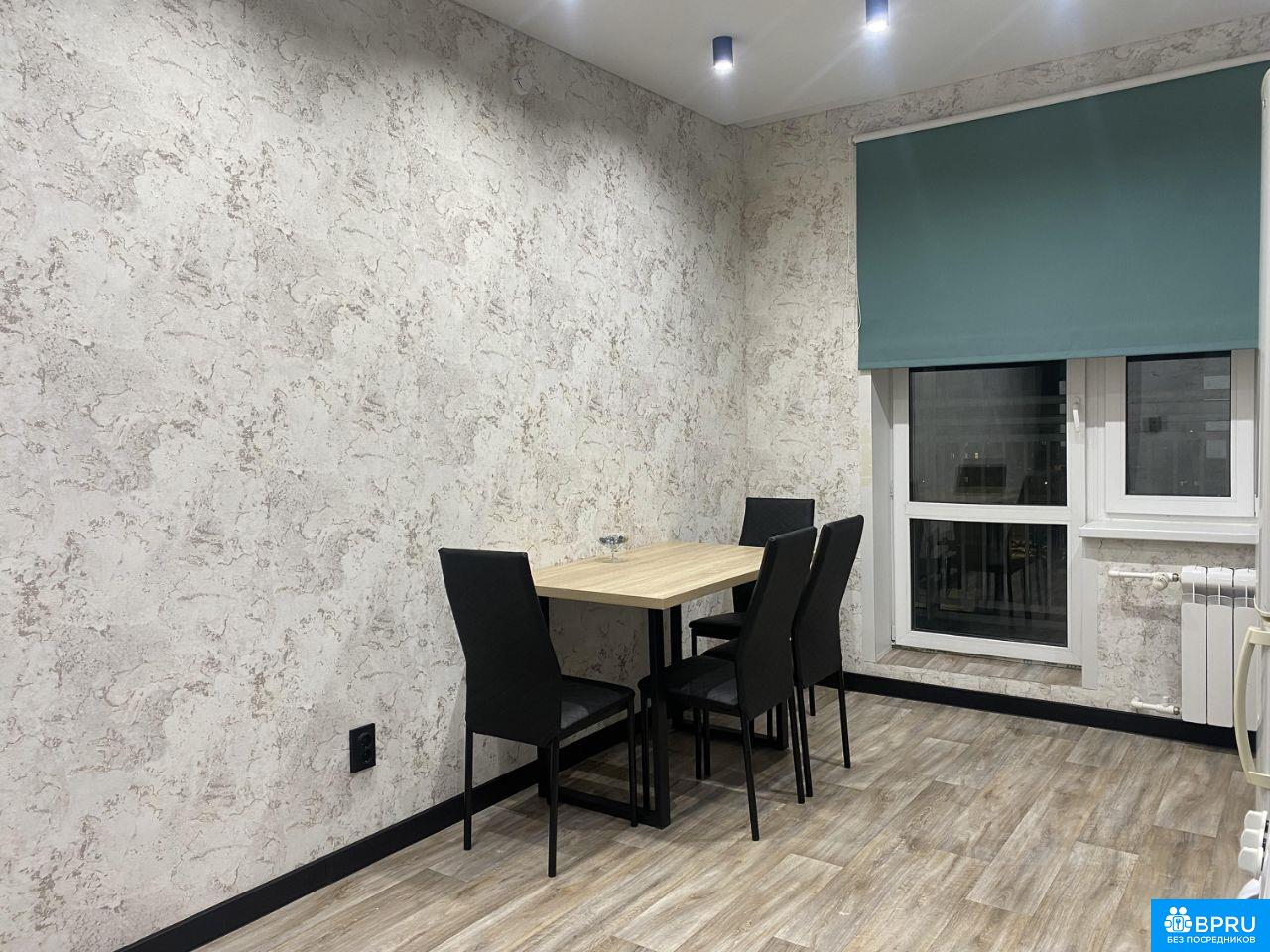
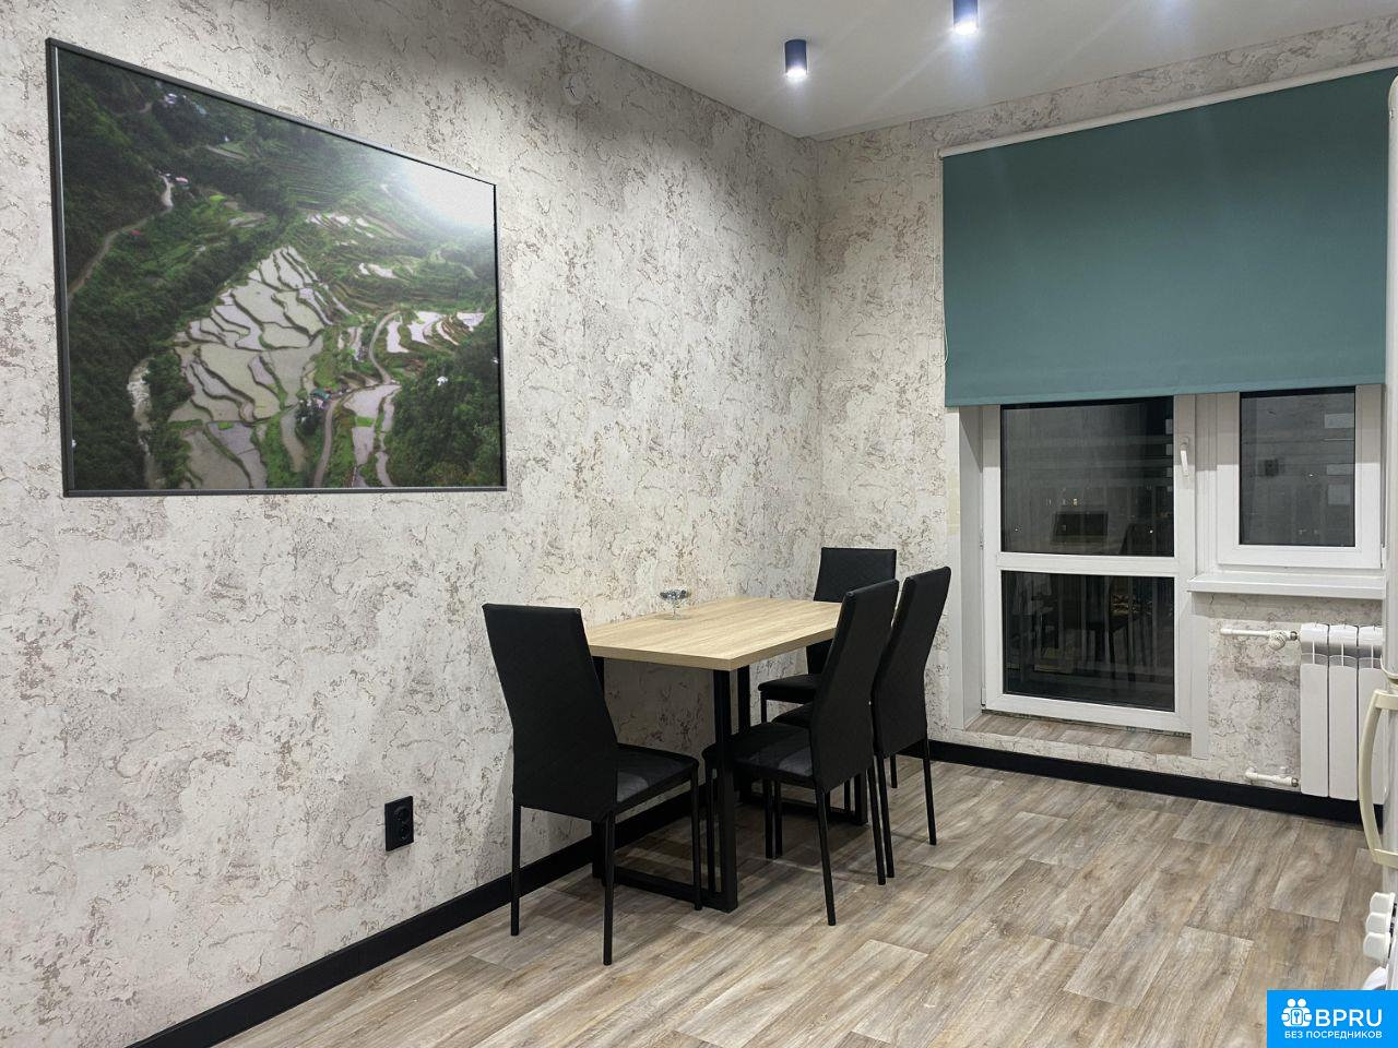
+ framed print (321, 309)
